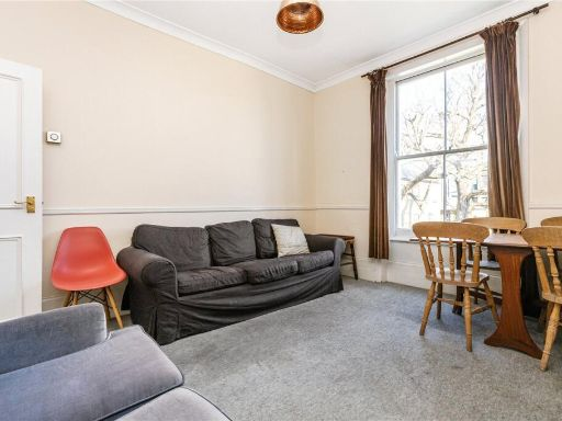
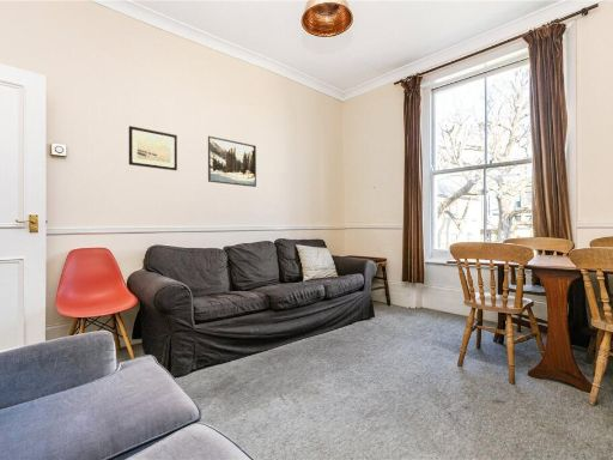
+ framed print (232, 162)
+ wall art (153, 149)
